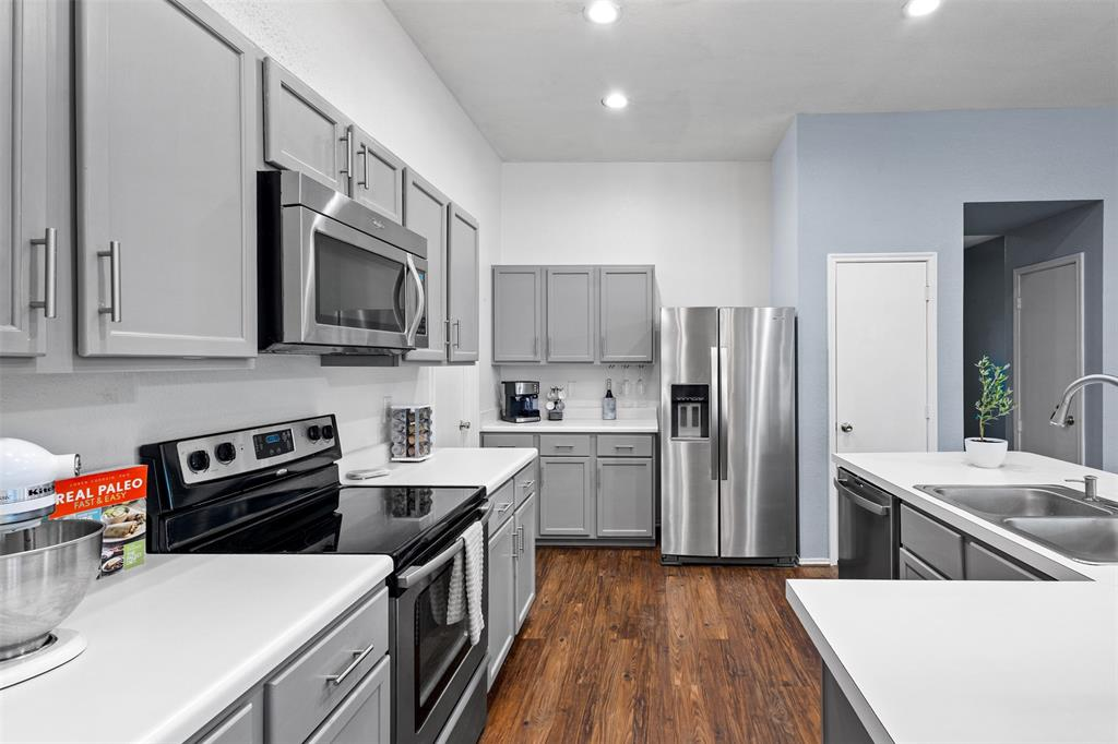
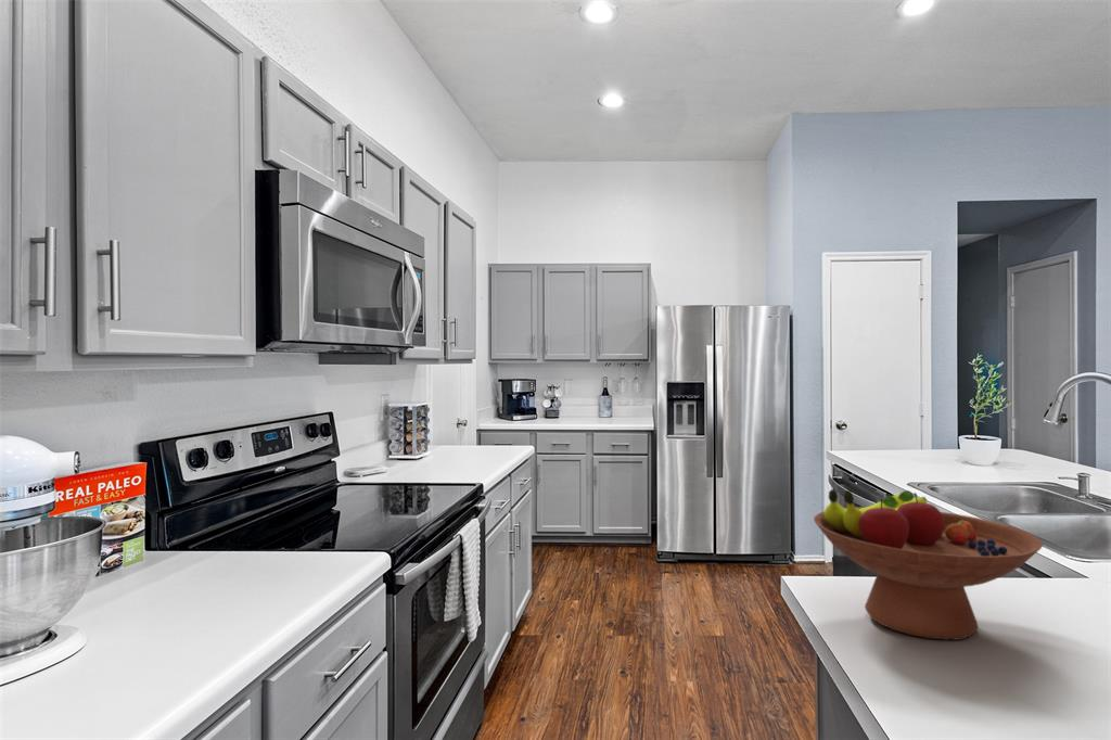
+ fruit bowl (919, 556)
